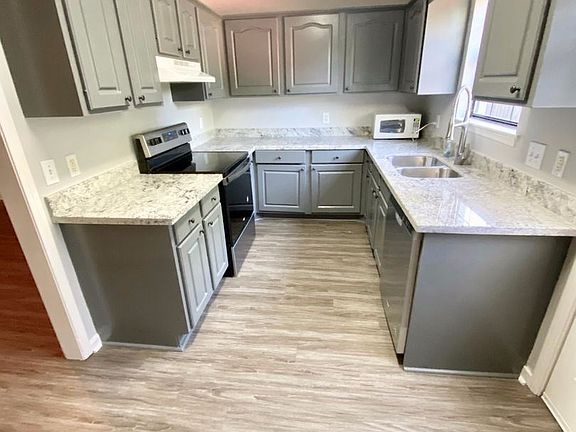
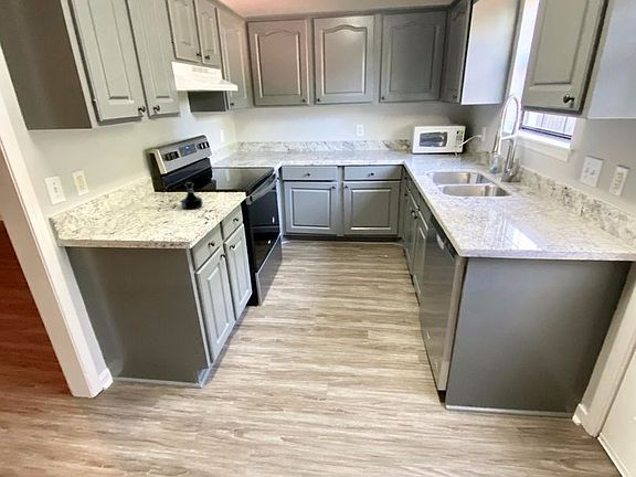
+ tequila bottle (190, 194)
